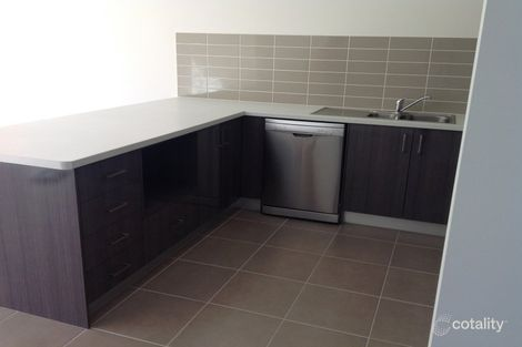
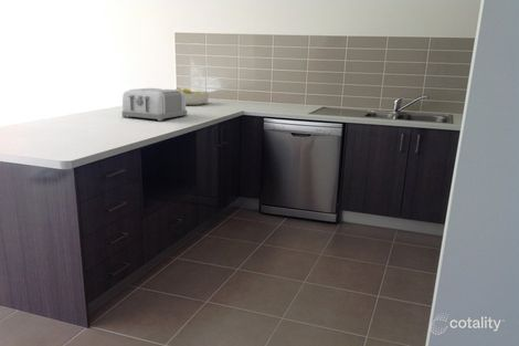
+ toaster (153, 103)
+ fruit bowl (190, 95)
